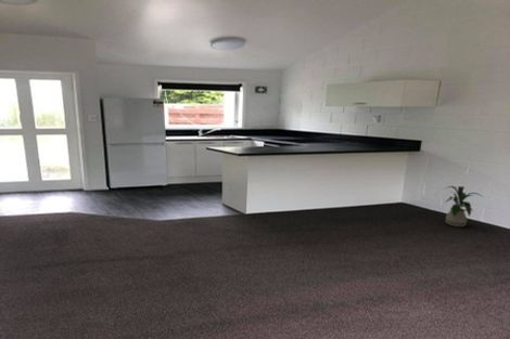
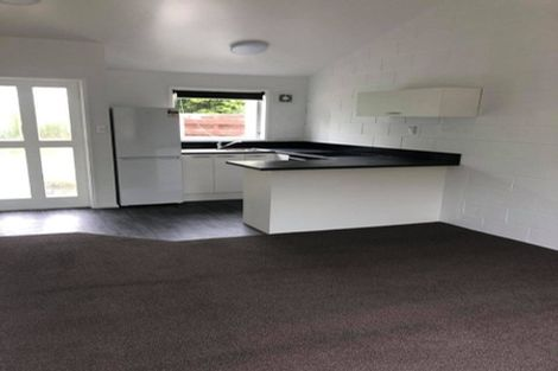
- house plant (461, 204)
